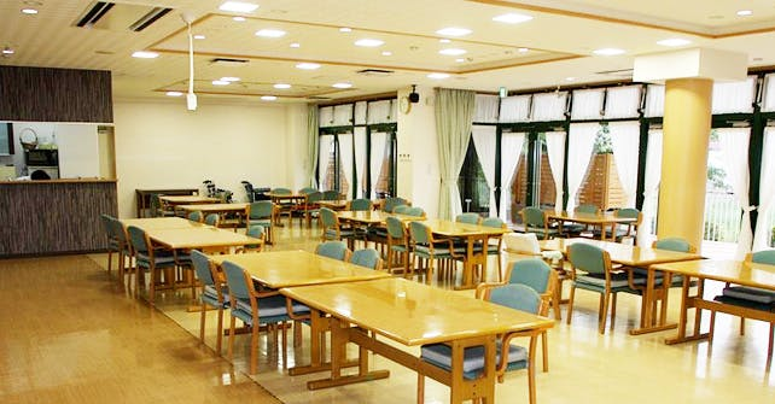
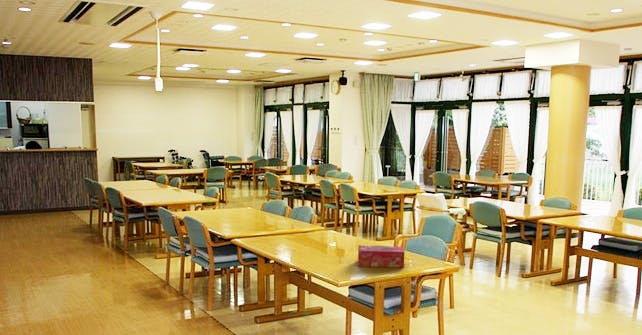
+ tissue box (380, 256)
